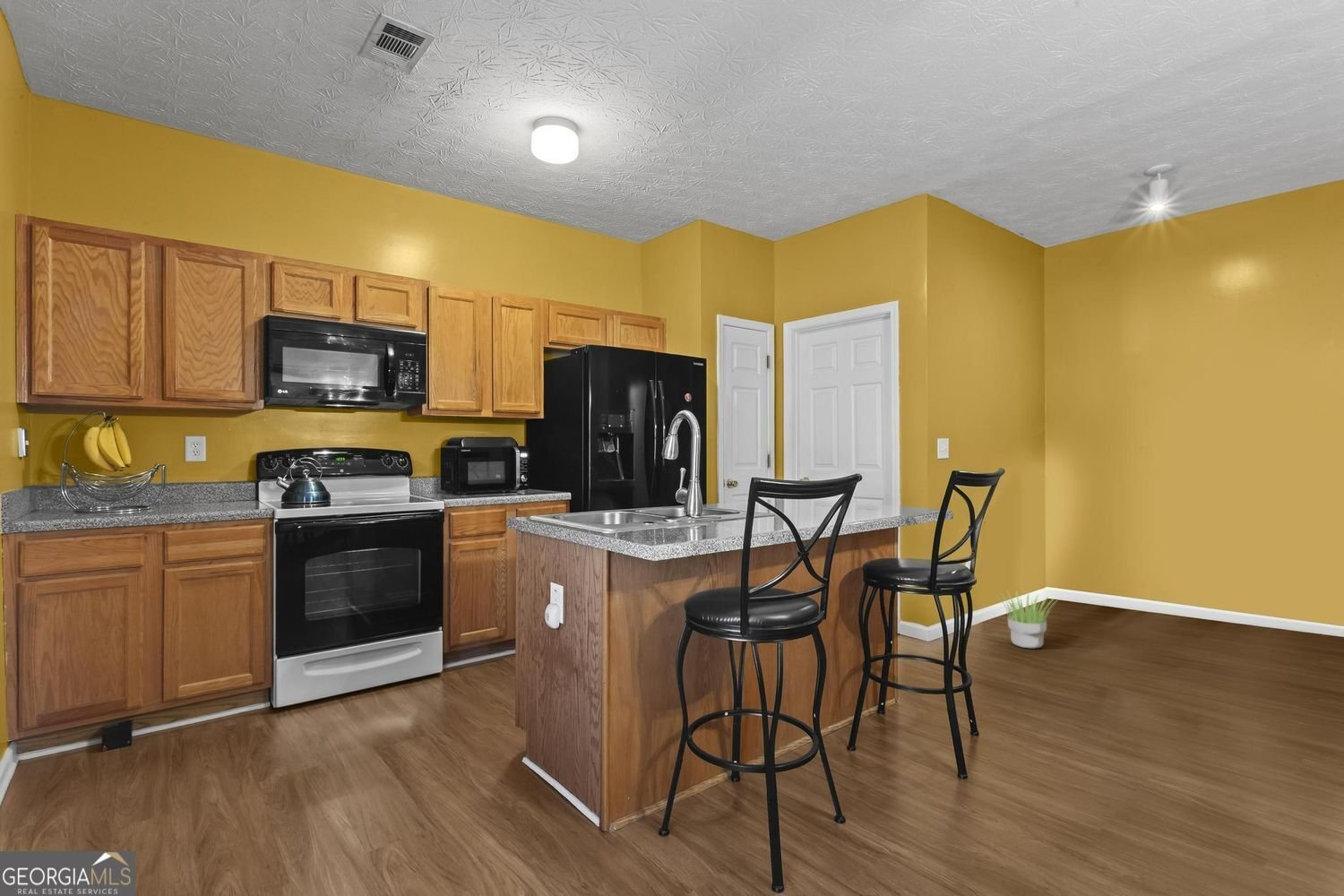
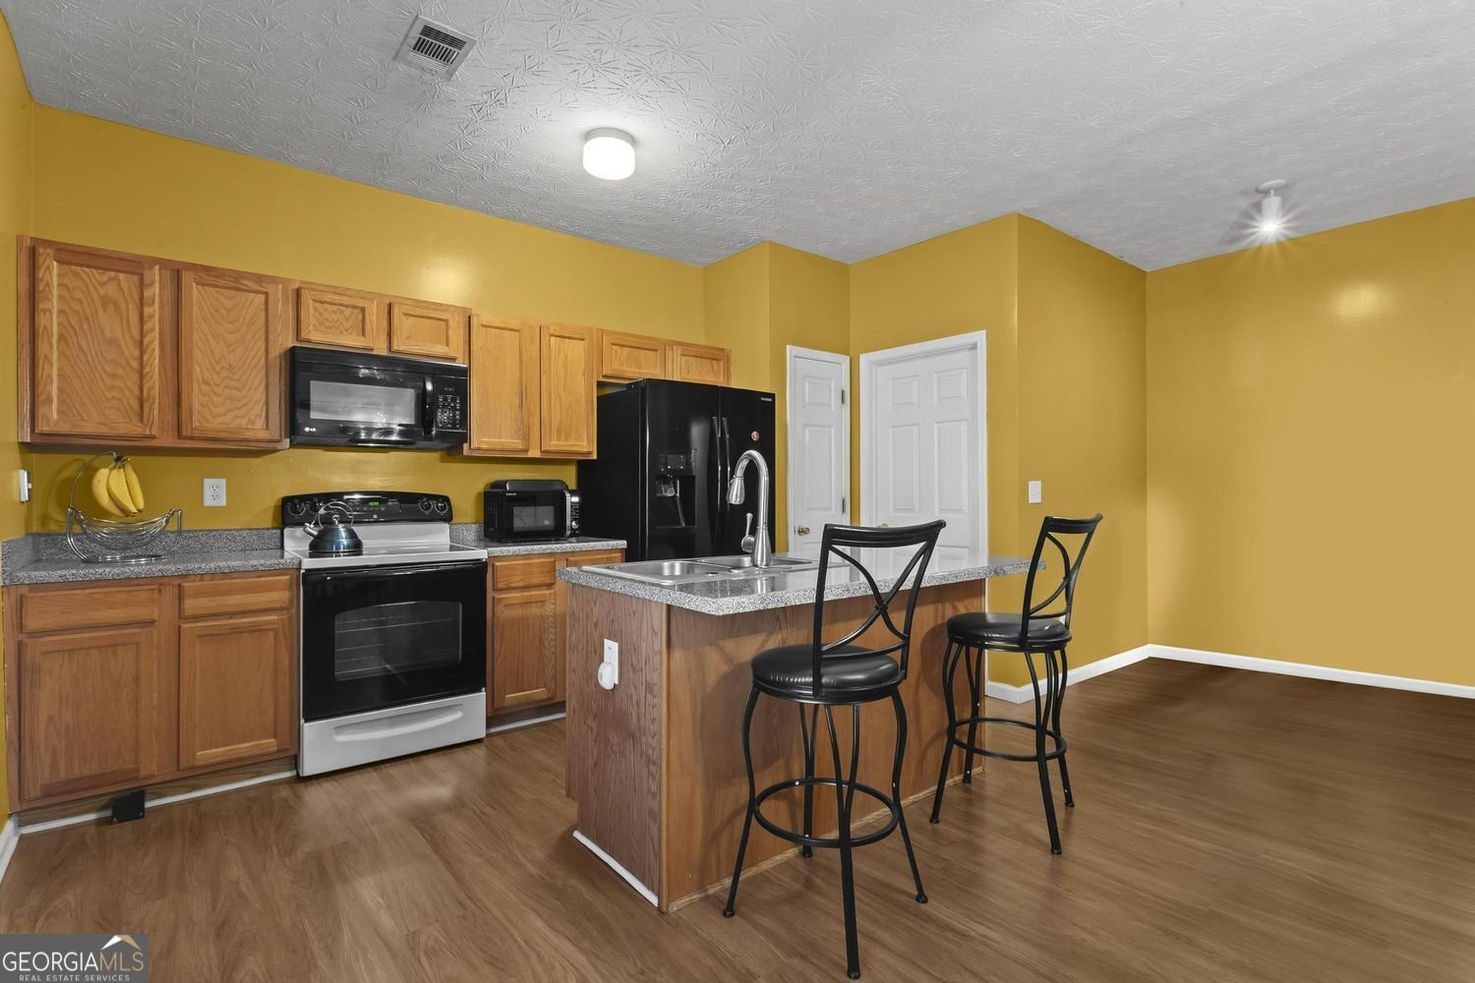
- potted plant (1026, 620)
